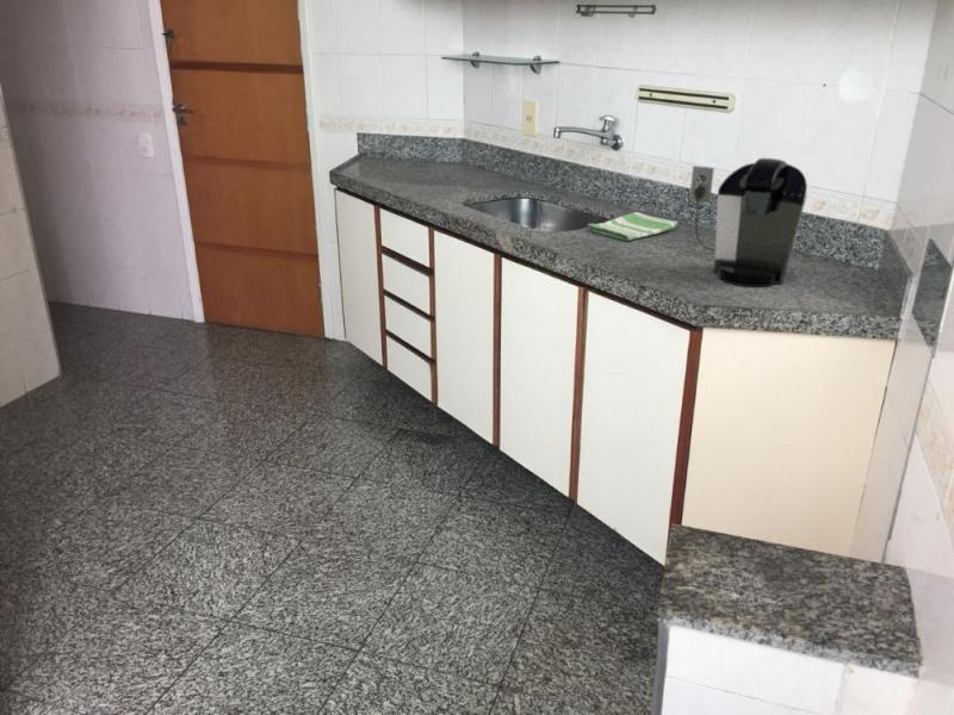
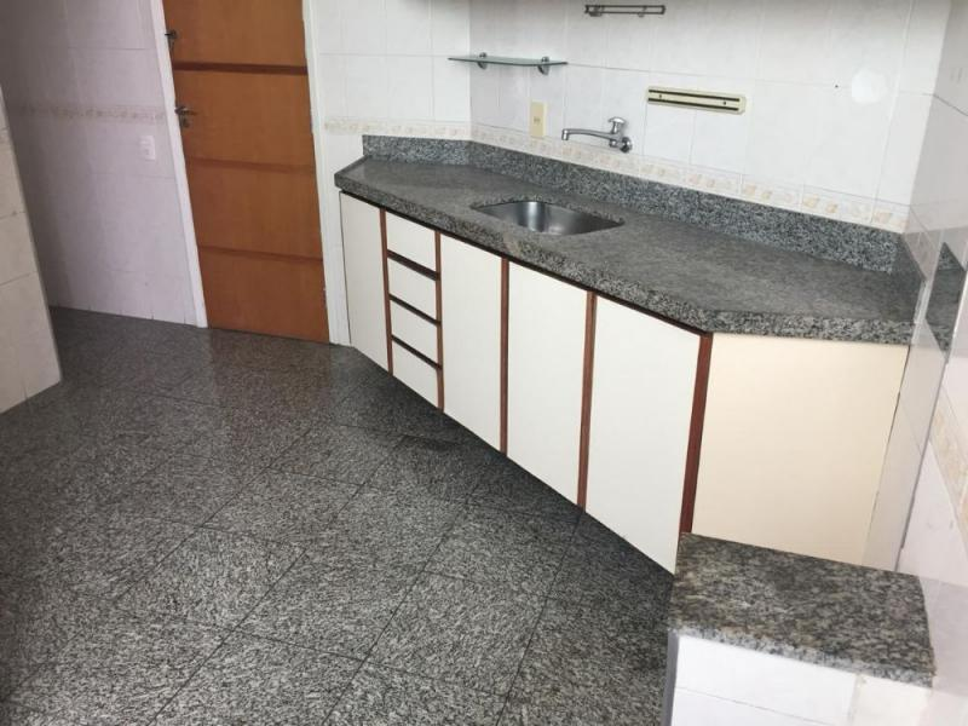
- coffee maker (736, 216)
- dish towel (632, 225)
